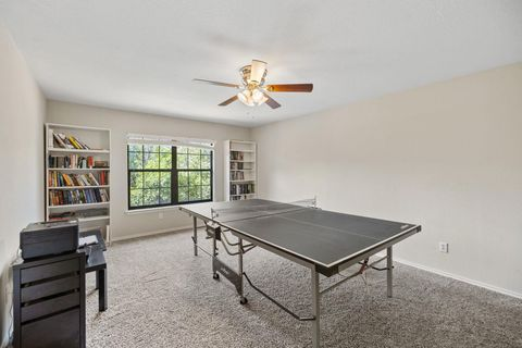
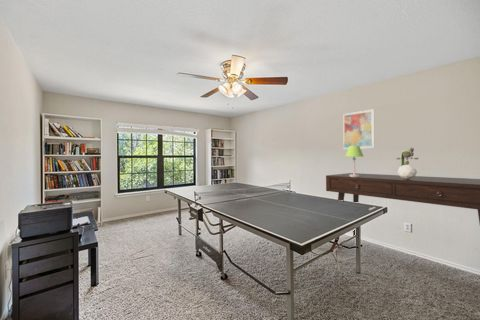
+ table lamp (354, 161)
+ desk (404, 200)
+ toy figurine (407, 163)
+ wall art (357, 130)
